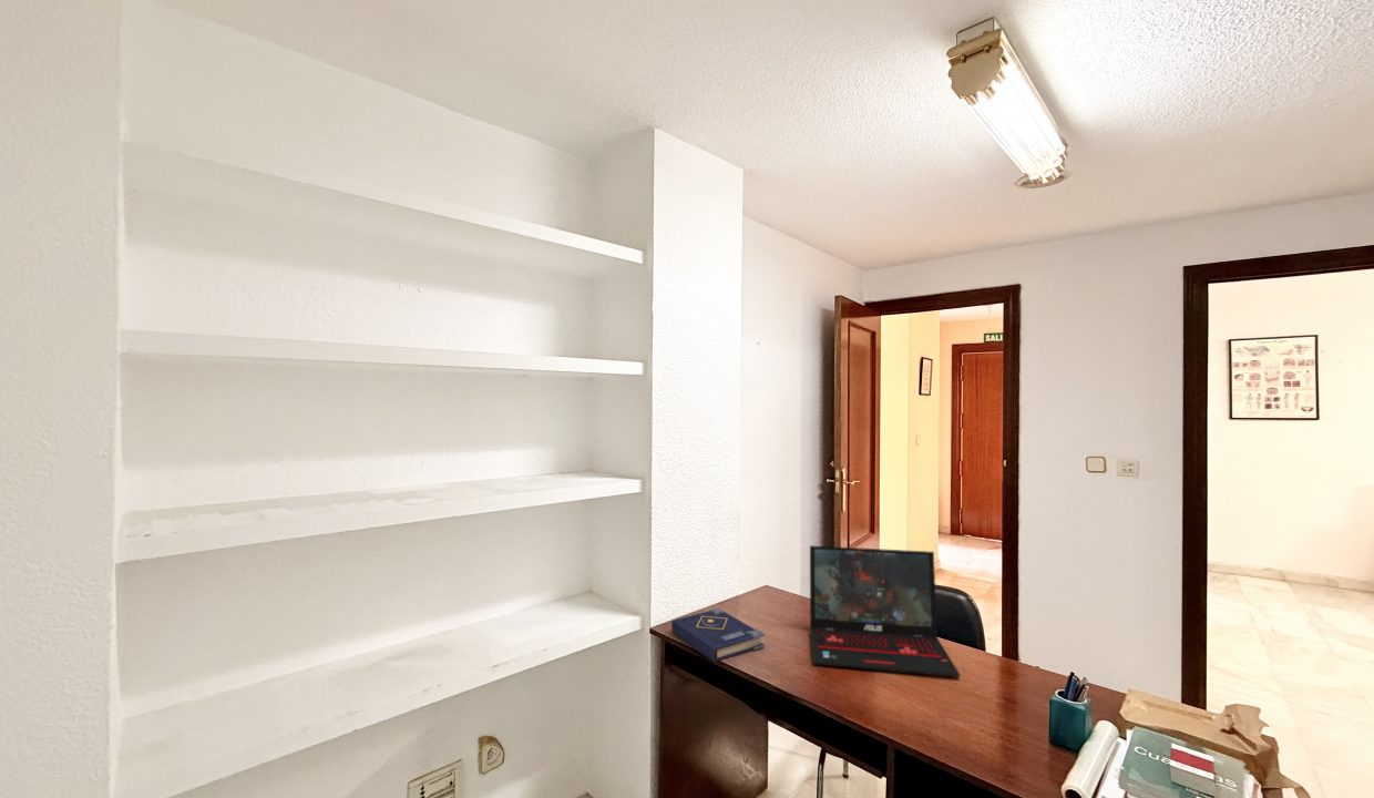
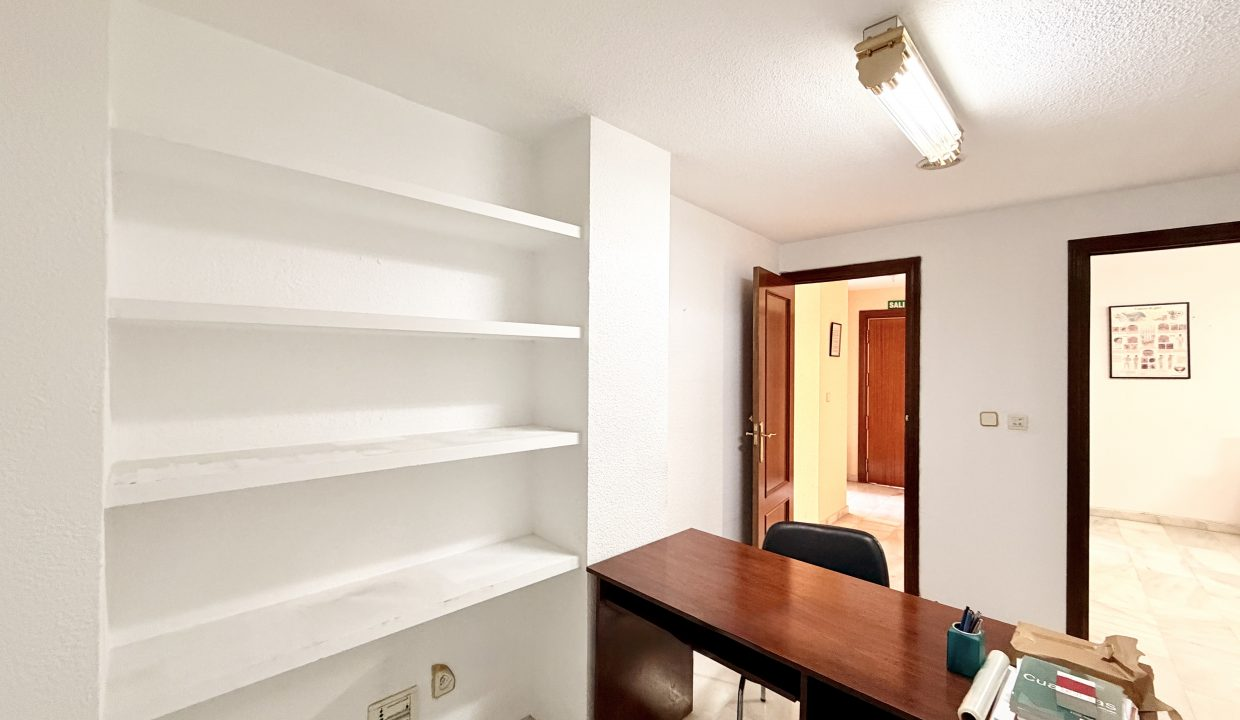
- book (716, 632)
- laptop (876, 605)
